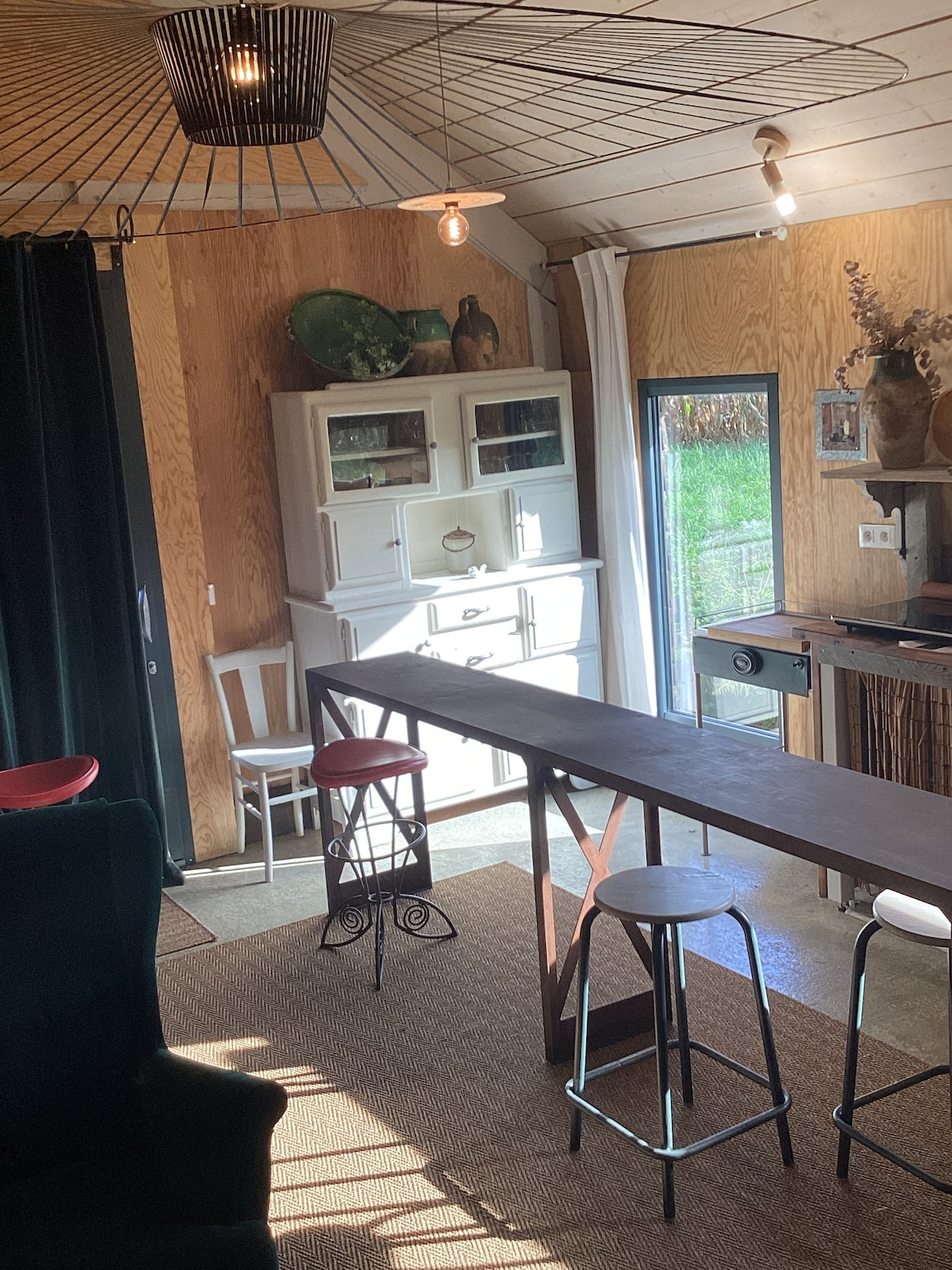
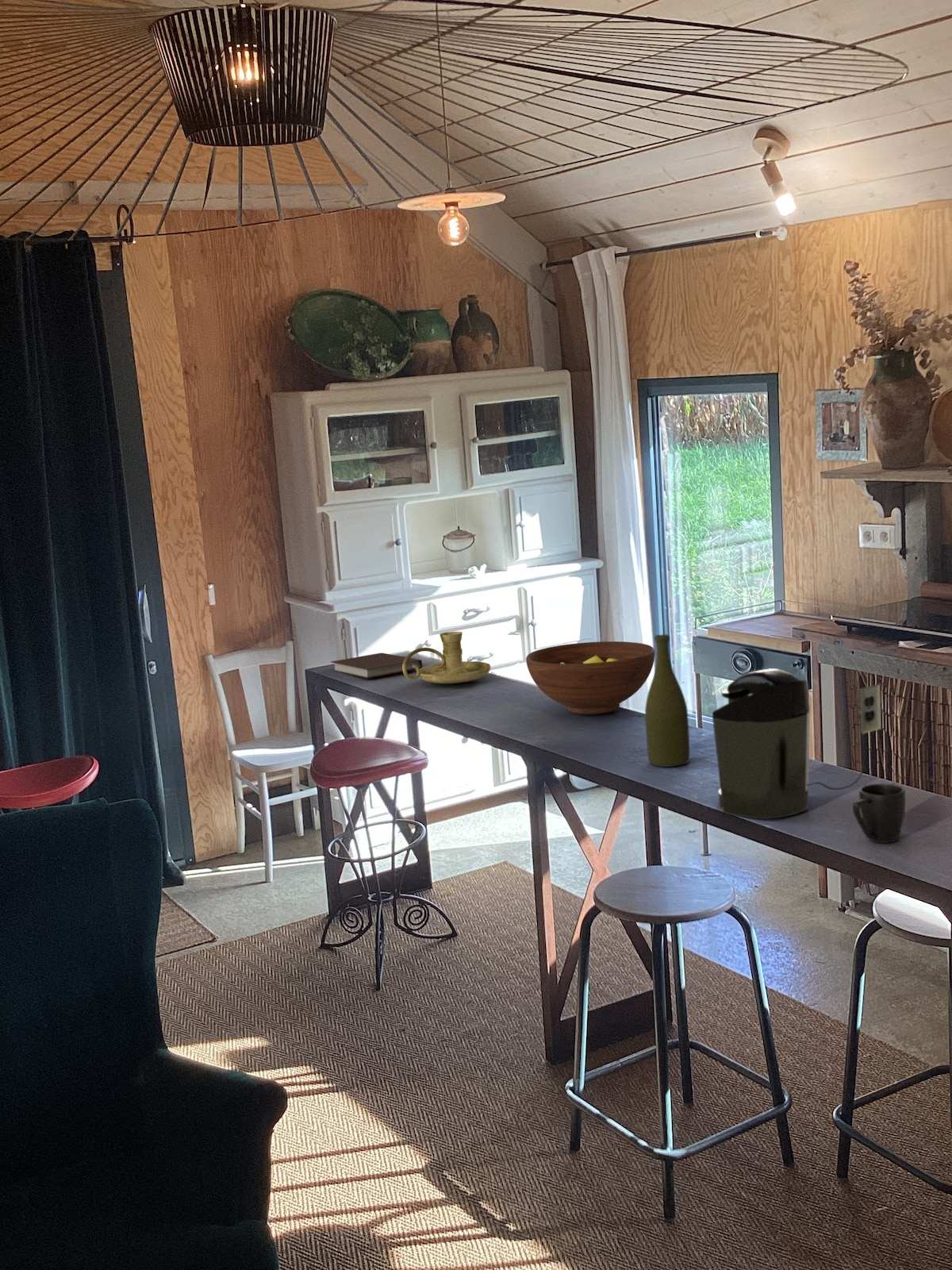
+ candle holder (444, 658)
+ notebook (375, 664)
+ bottle (665, 698)
+ mug (876, 816)
+ coffee maker (785, 733)
+ fruit bowl (592, 681)
